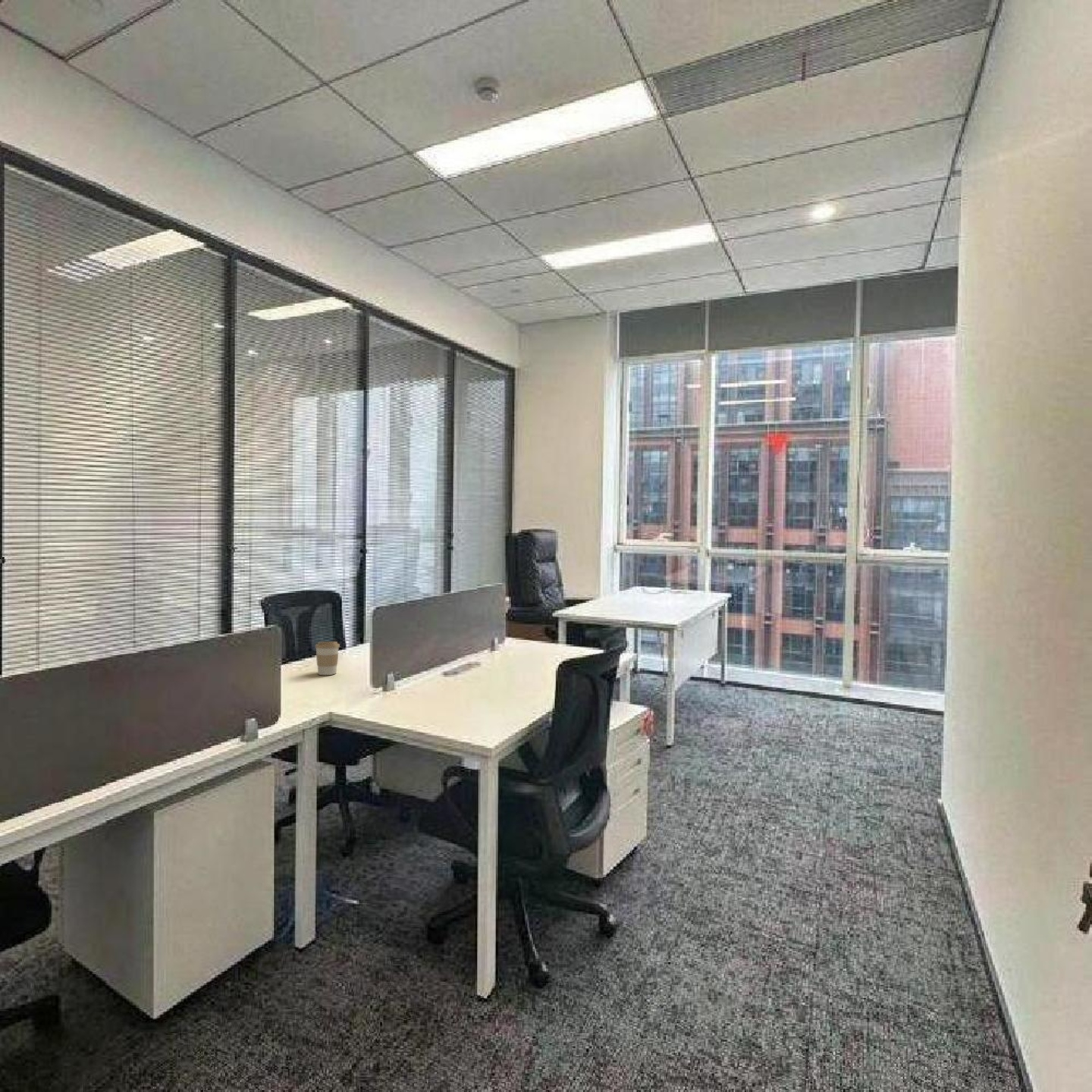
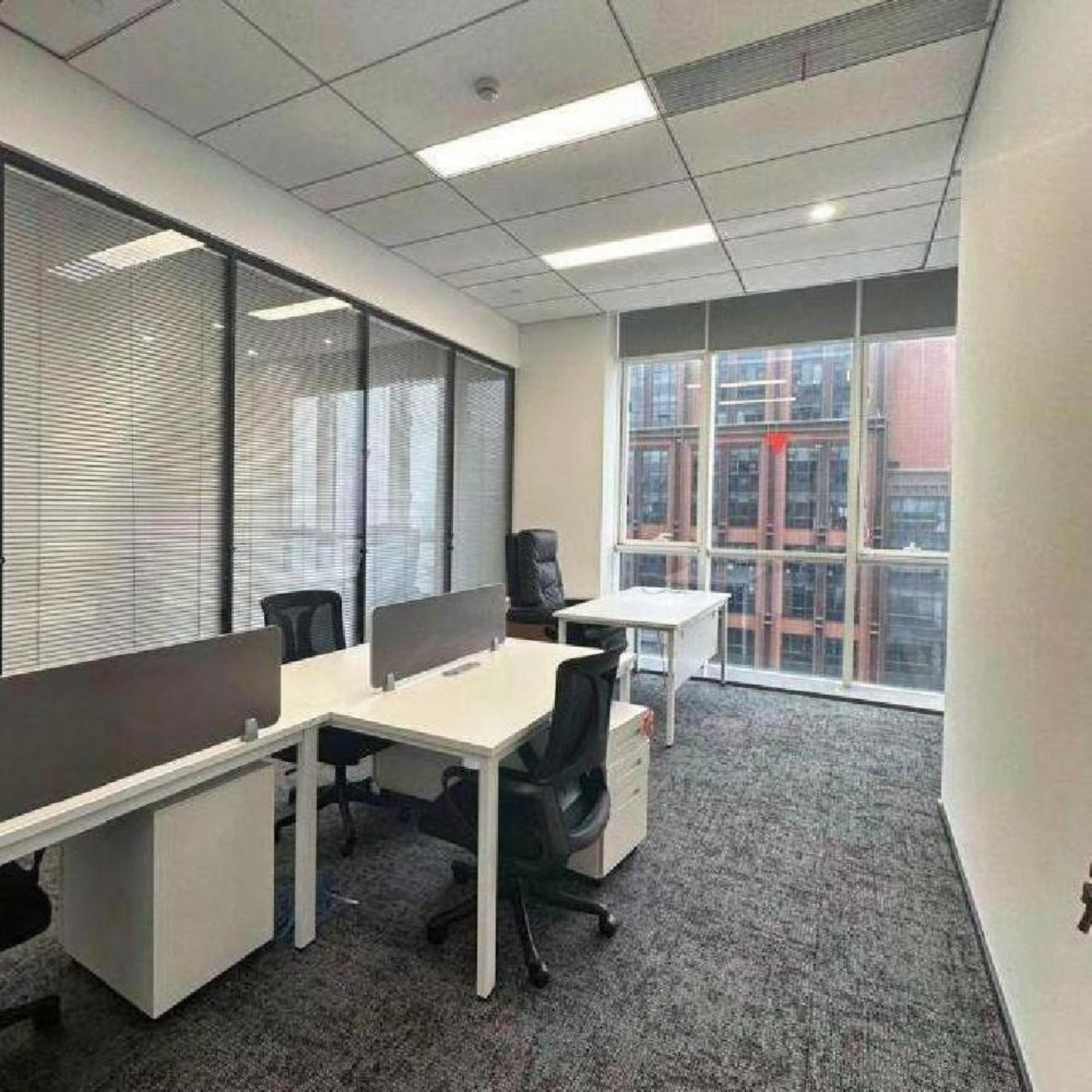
- coffee cup (327, 657)
